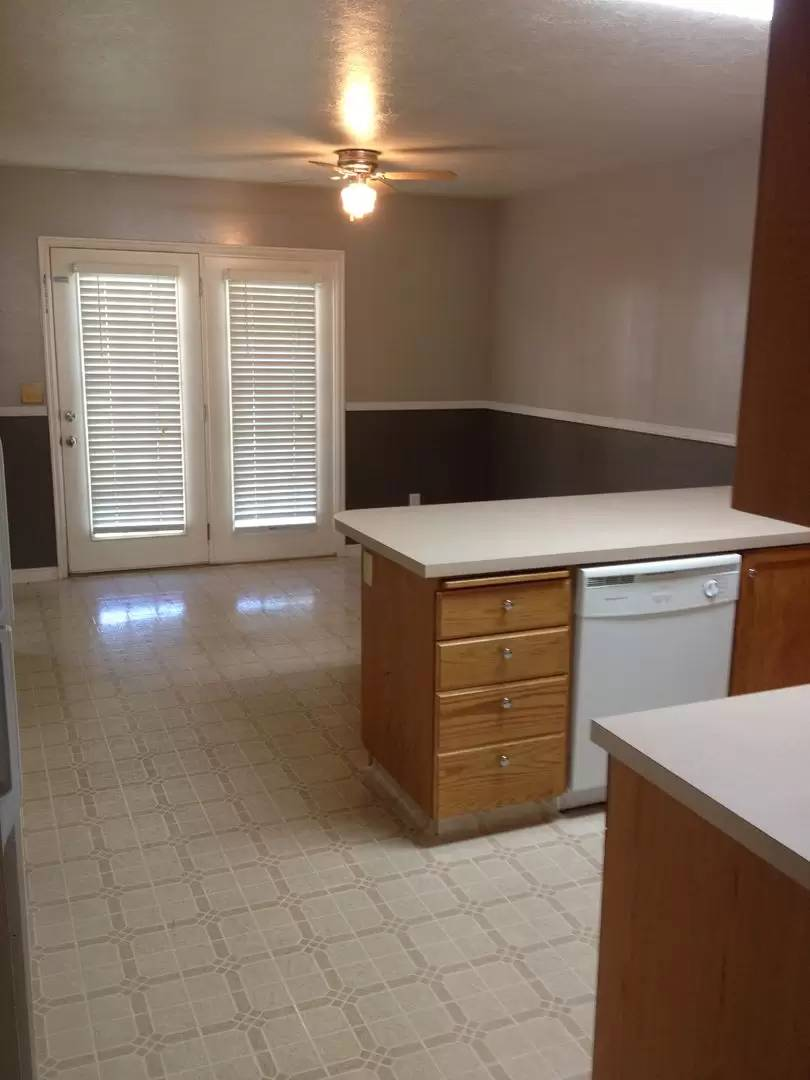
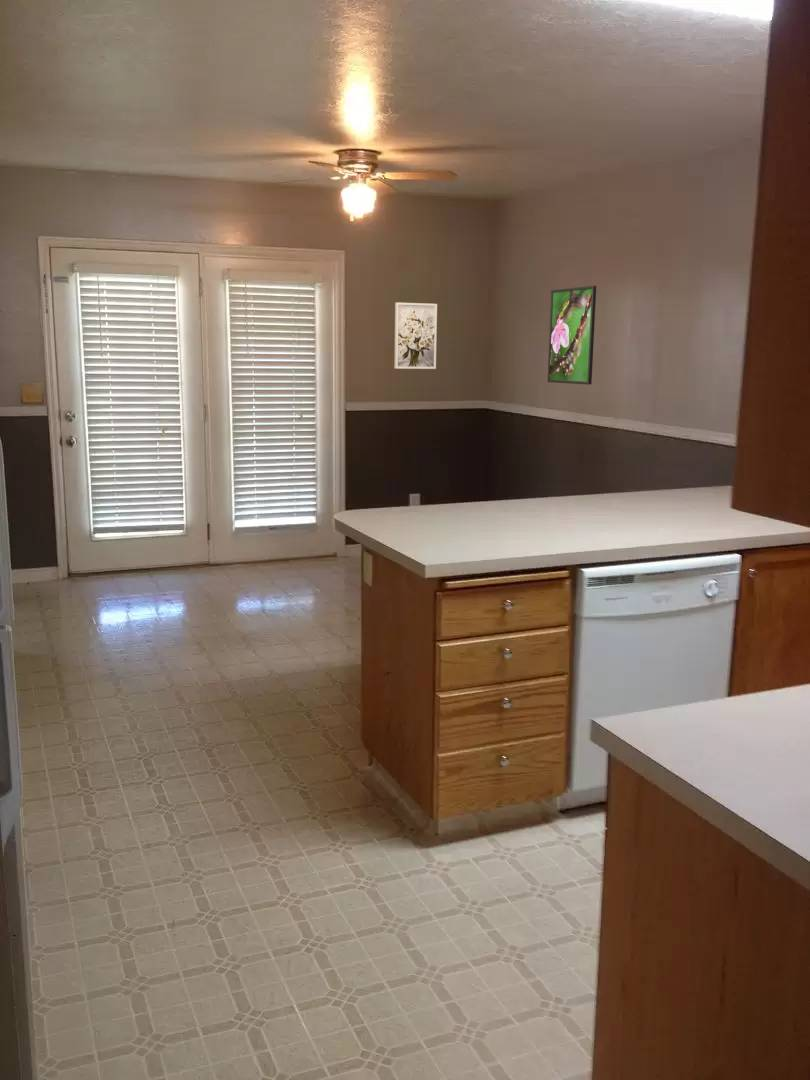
+ wall art (415, 336)
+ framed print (570, 336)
